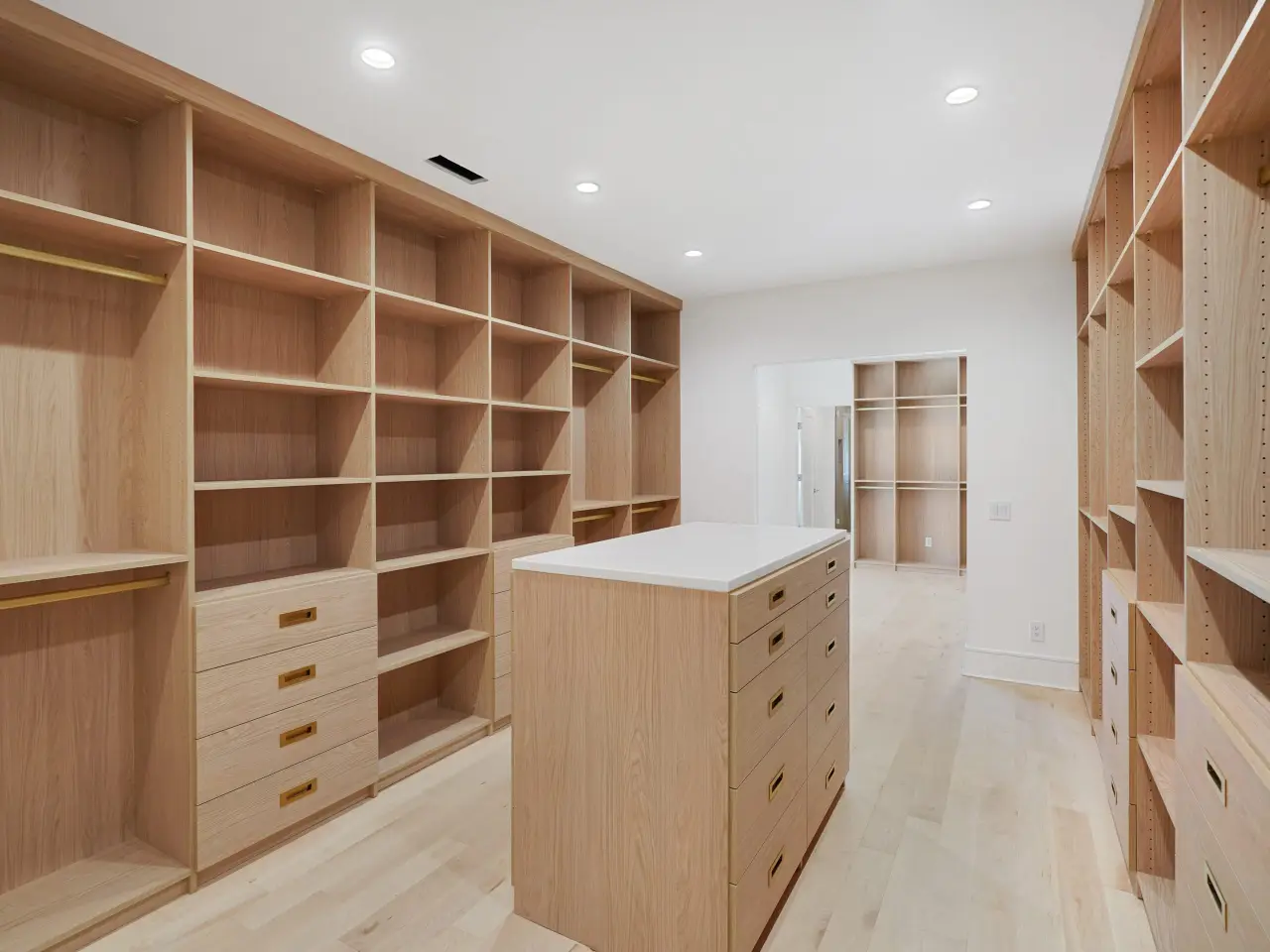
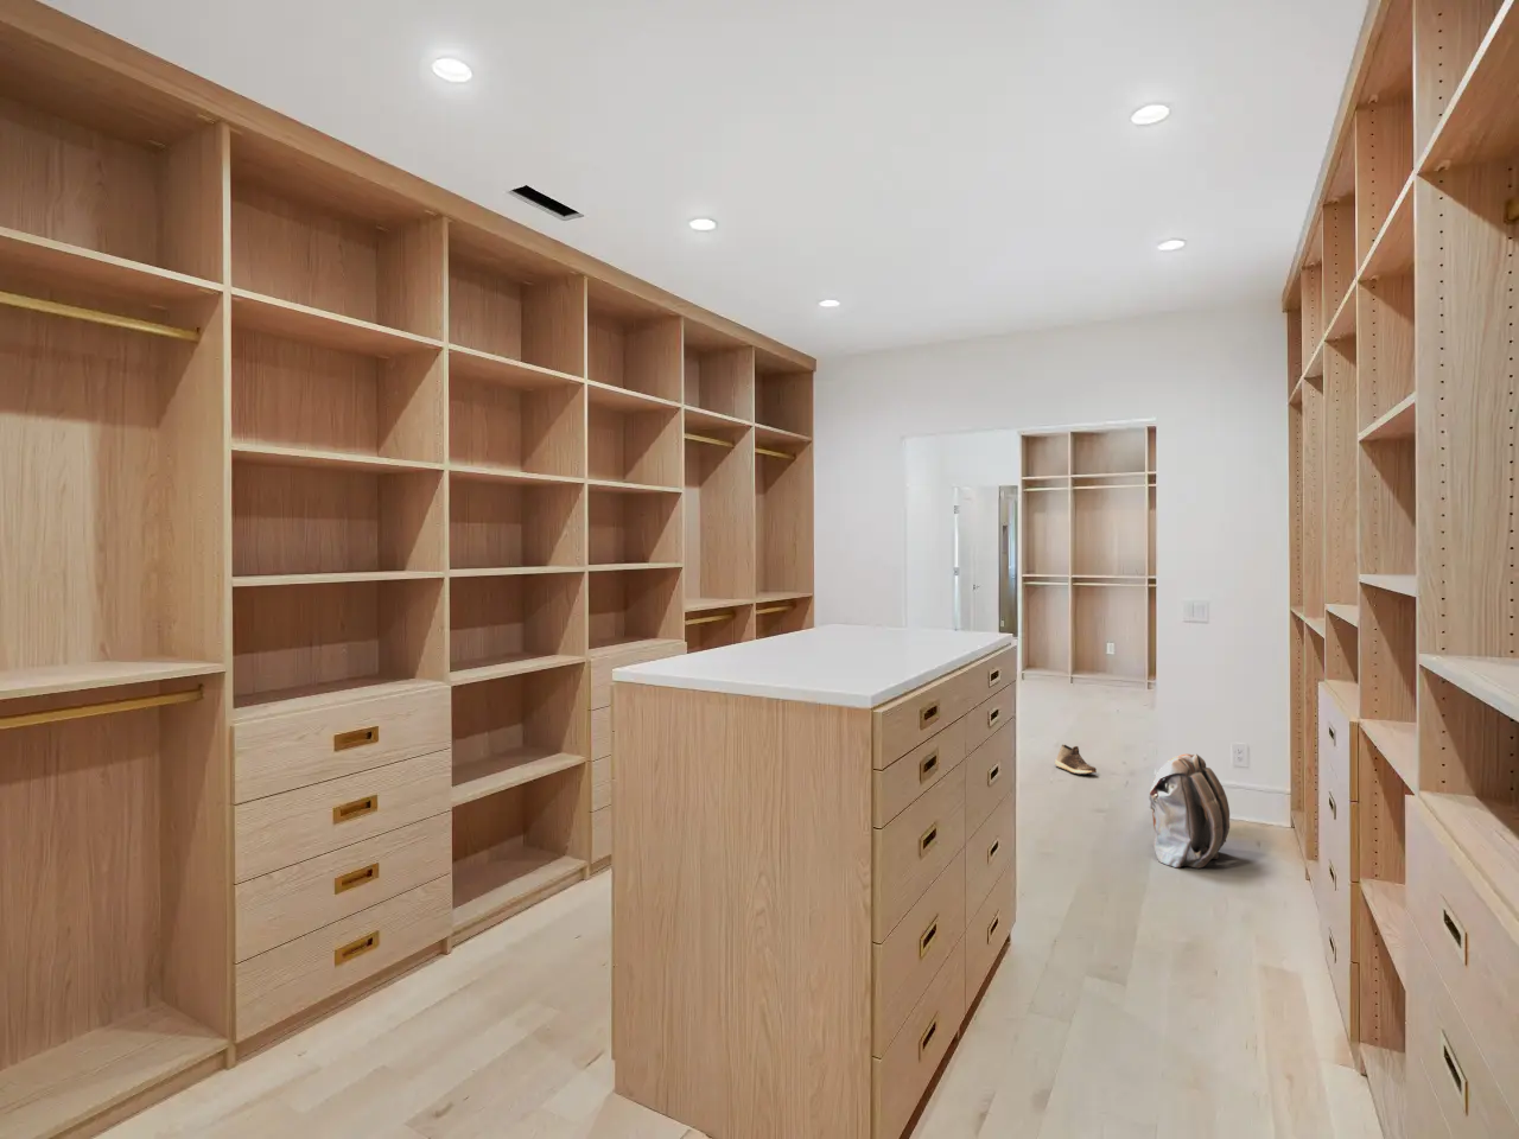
+ backpack (1189, 804)
+ shoe (1074, 759)
